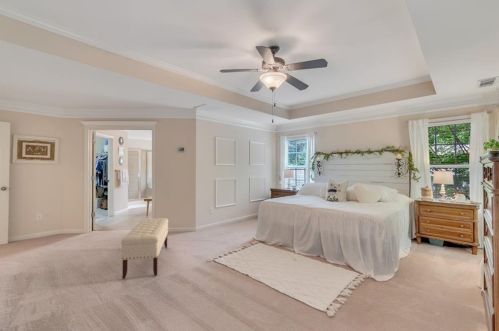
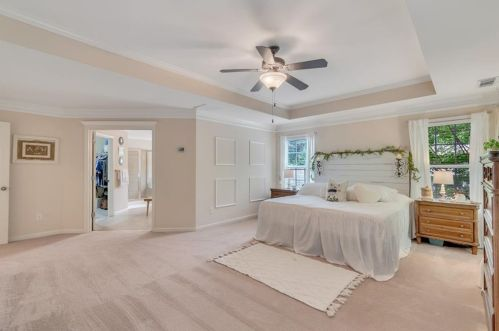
- bench (148, 243)
